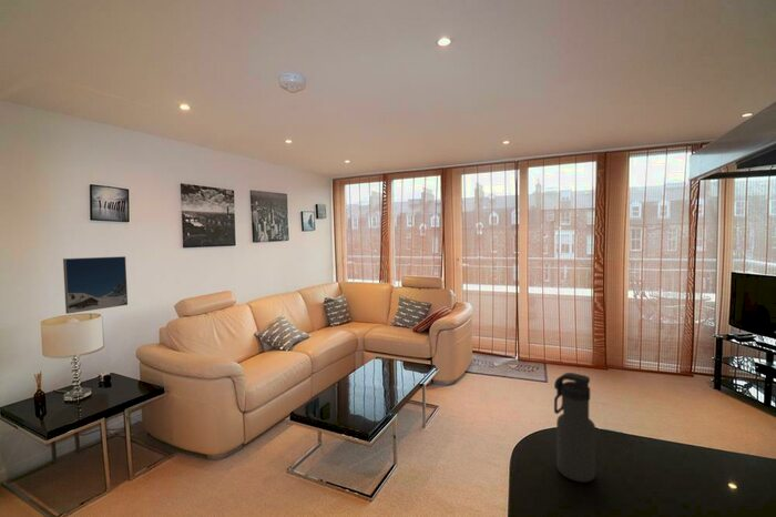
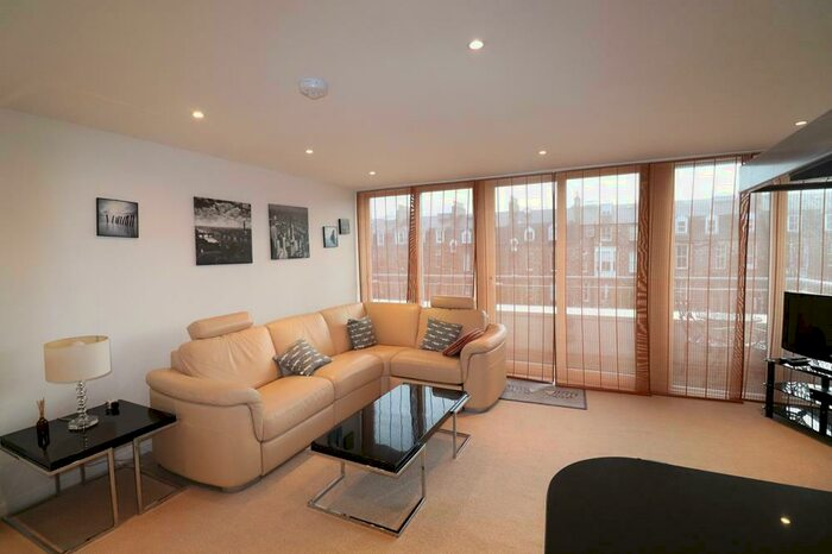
- water bottle (574, 424)
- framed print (96, 283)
